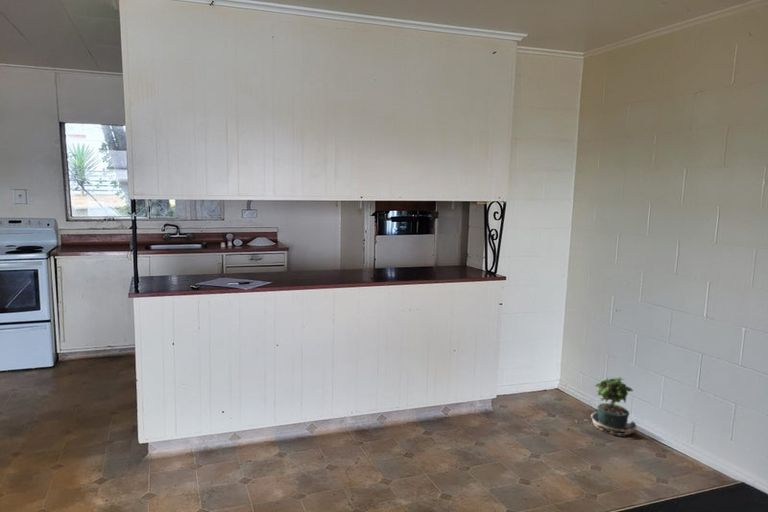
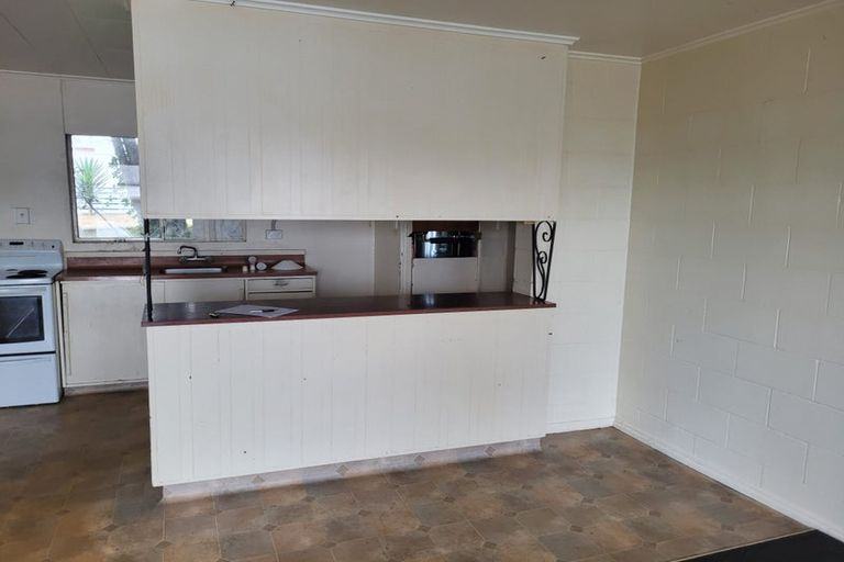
- potted plant (611, 401)
